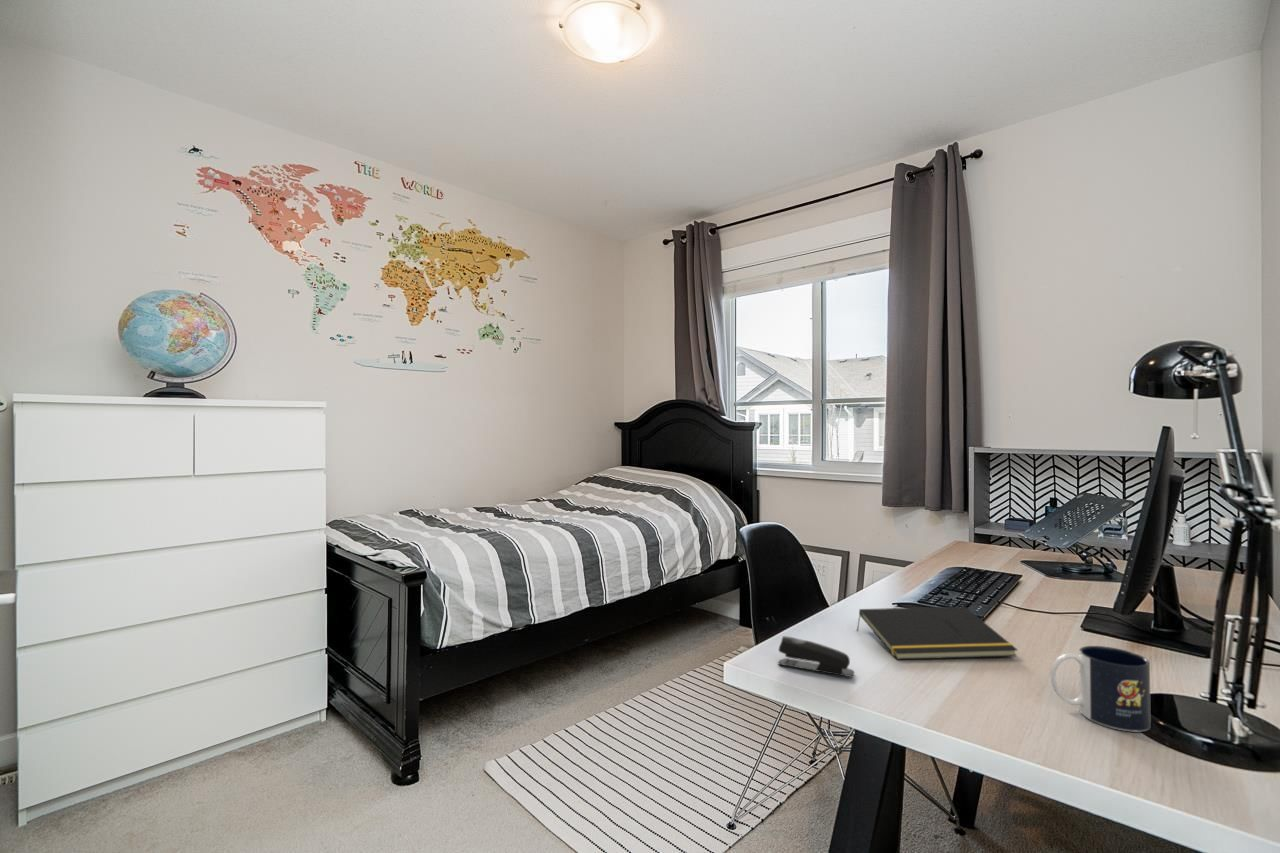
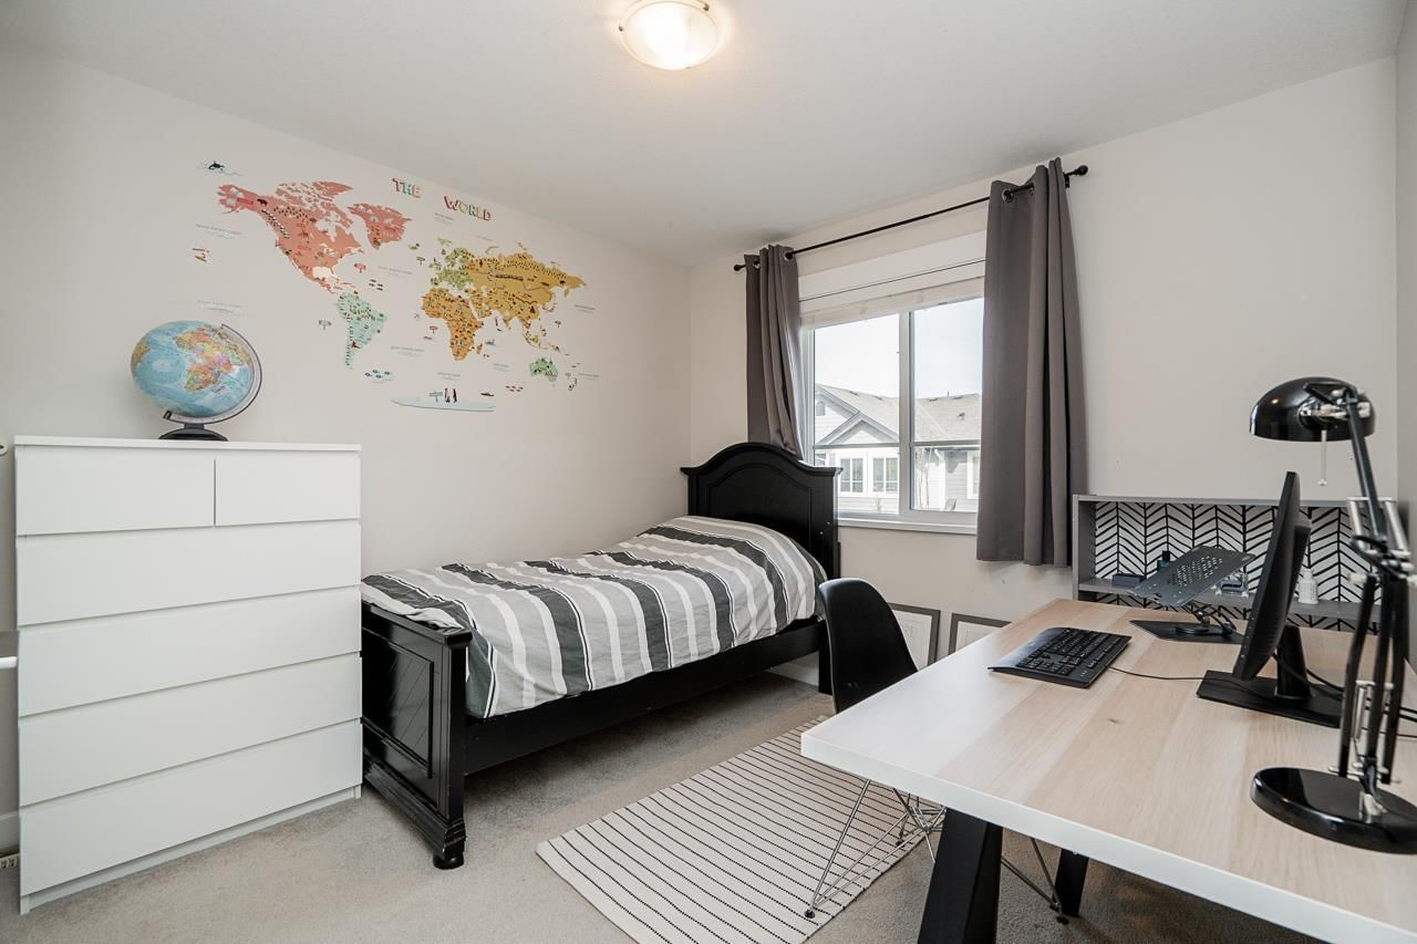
- stapler (815, 654)
- notepad (933, 631)
- mug (1098, 684)
